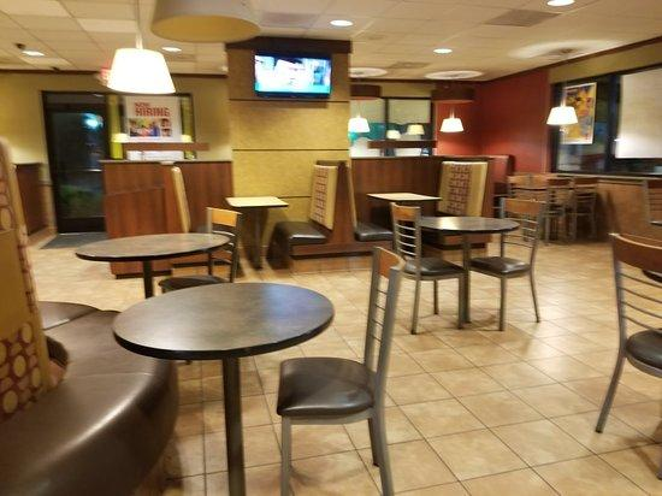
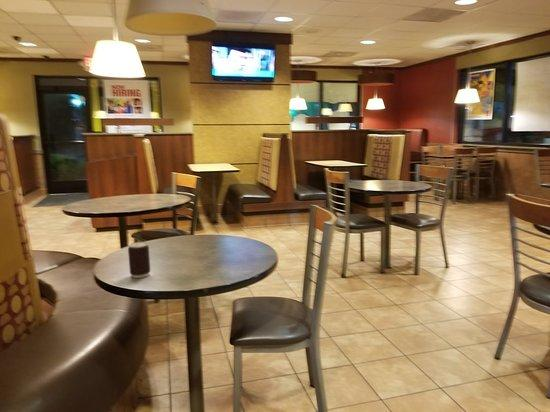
+ beverage can (139, 259)
